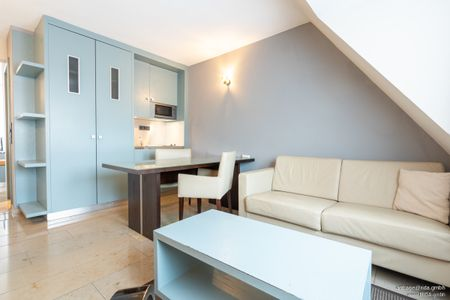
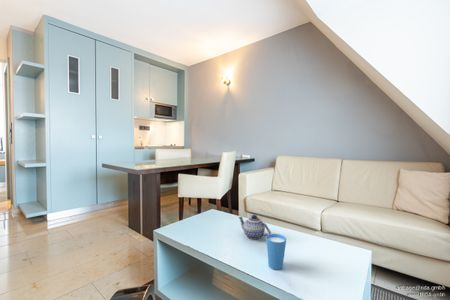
+ cup (275, 251)
+ teapot (253, 225)
